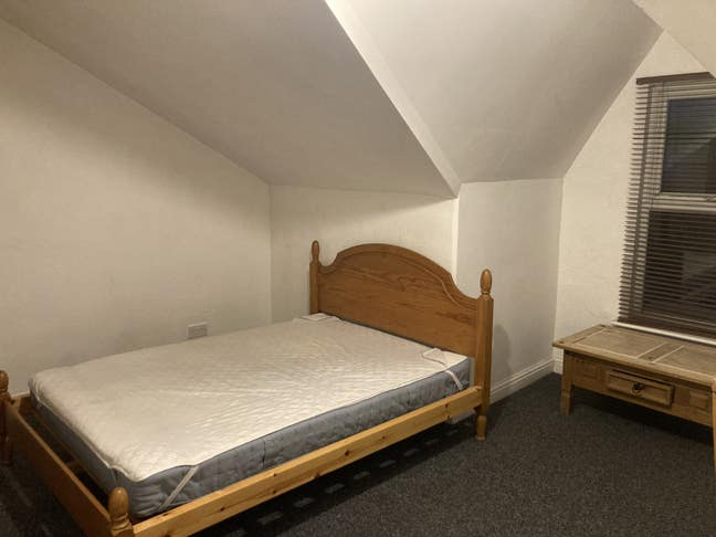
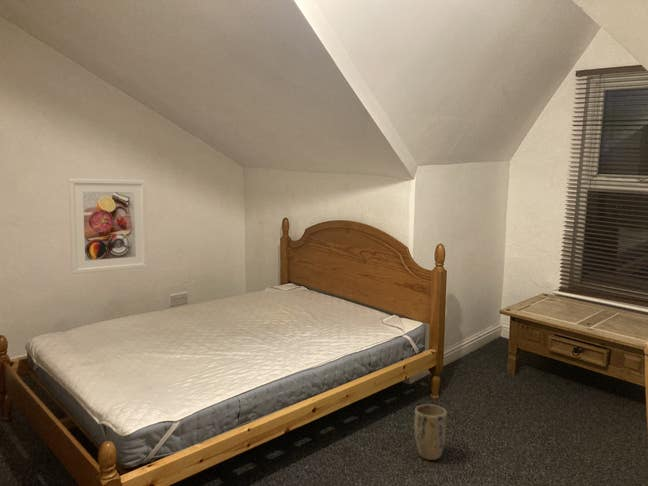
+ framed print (109, 225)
+ plant pot (430, 432)
